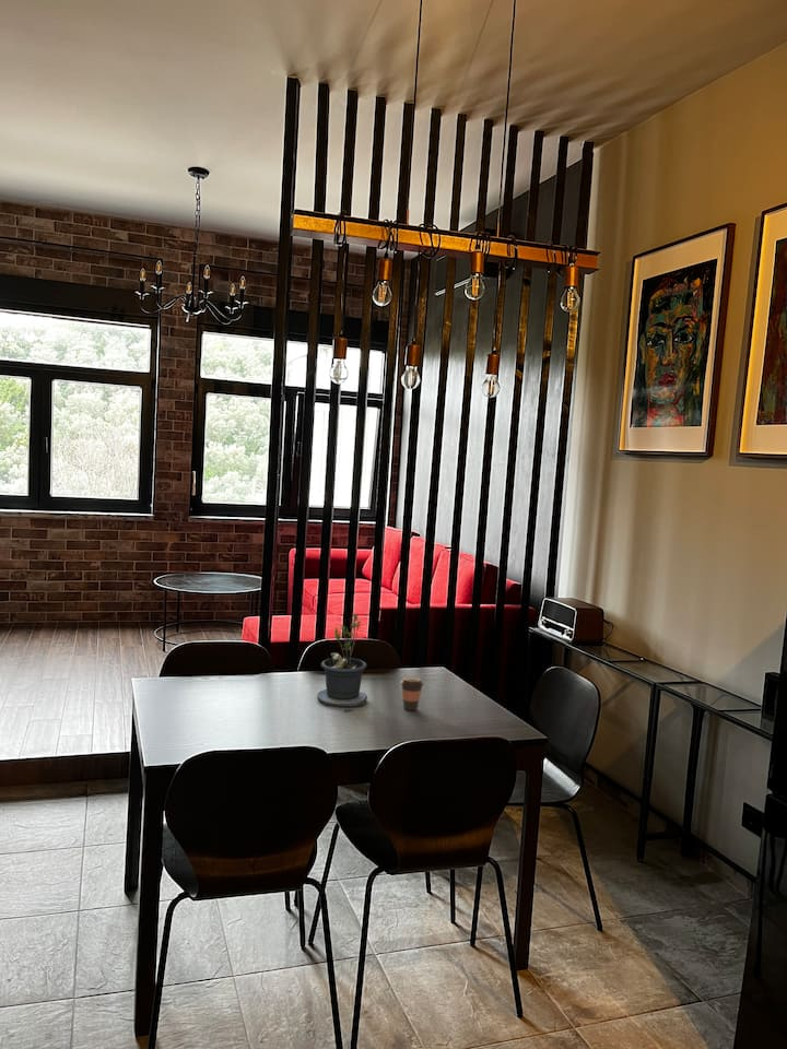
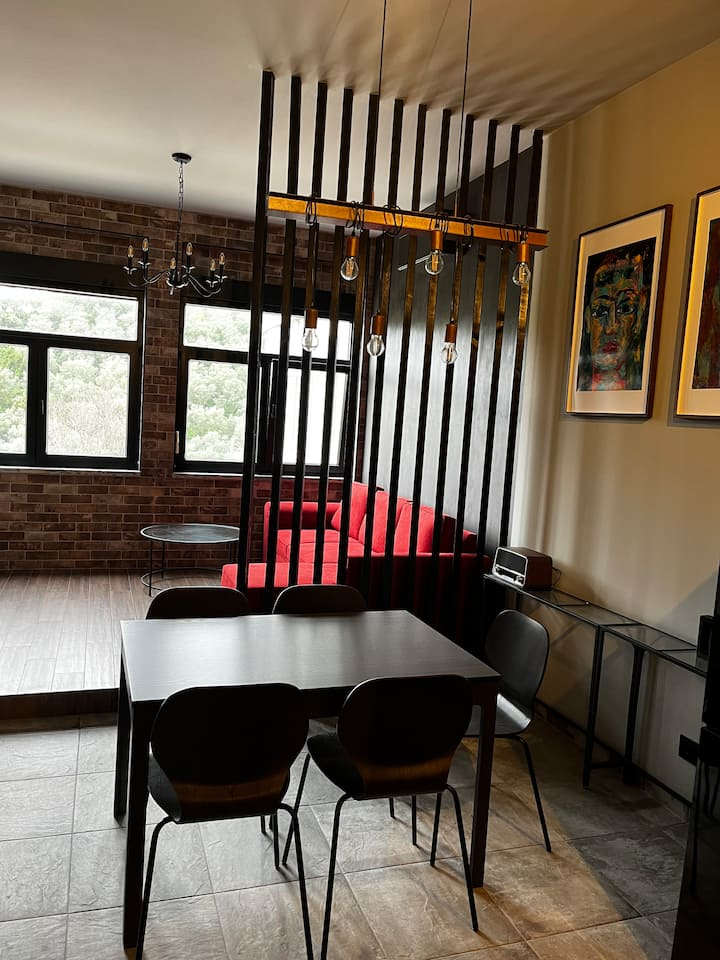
- coffee cup (411, 693)
- potted plant (343, 656)
